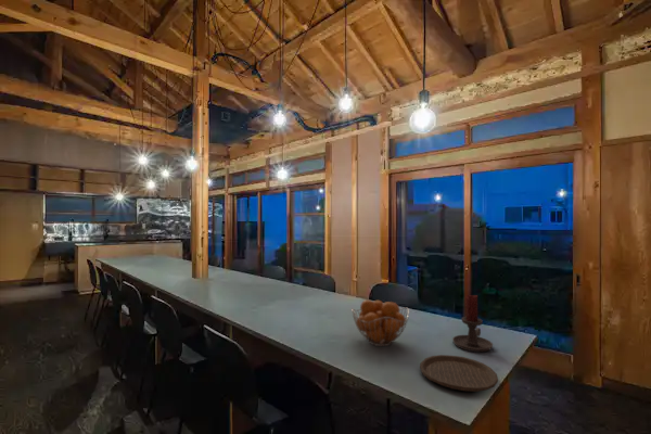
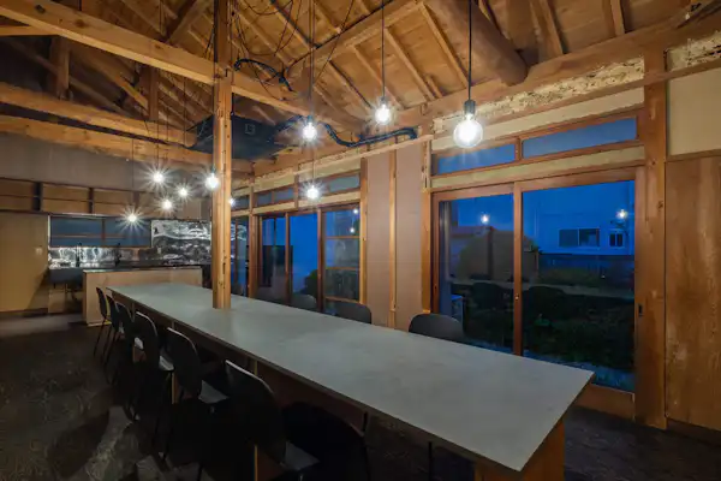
- plate (457, 372)
- fruit basket (380, 320)
- candle holder (473, 319)
